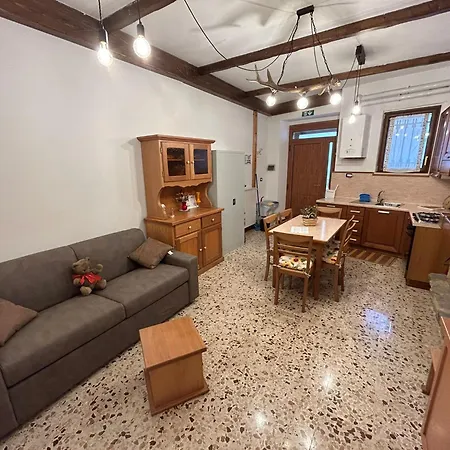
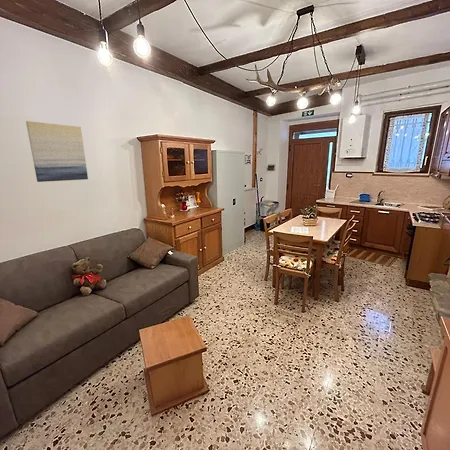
+ wall art (59, 153)
